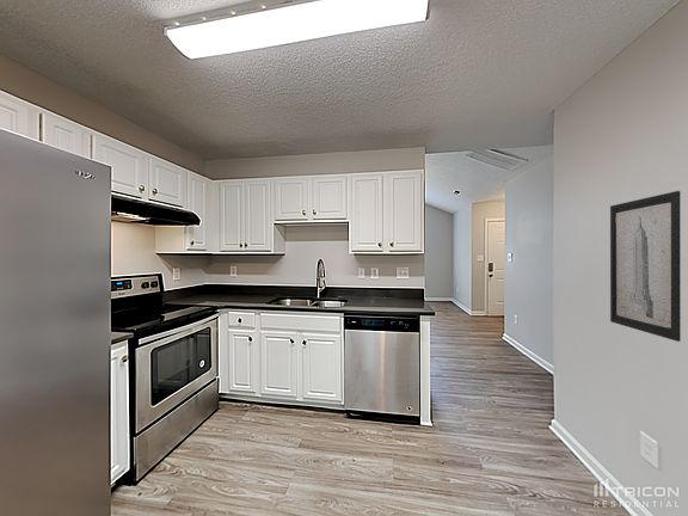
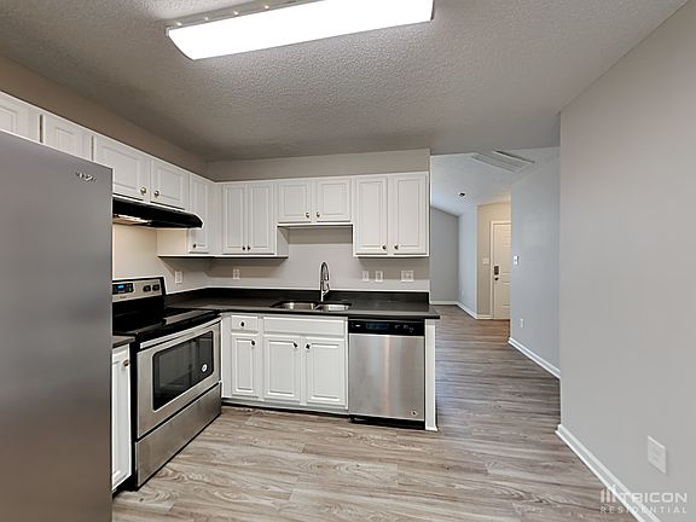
- wall art (640, 264)
